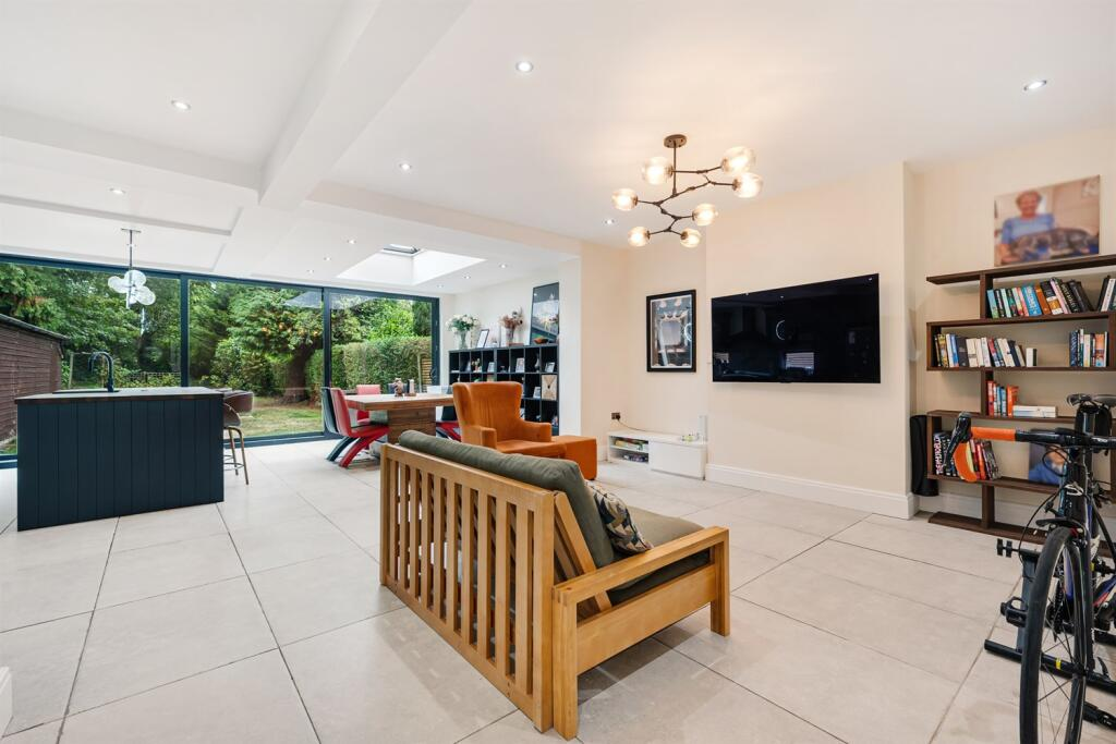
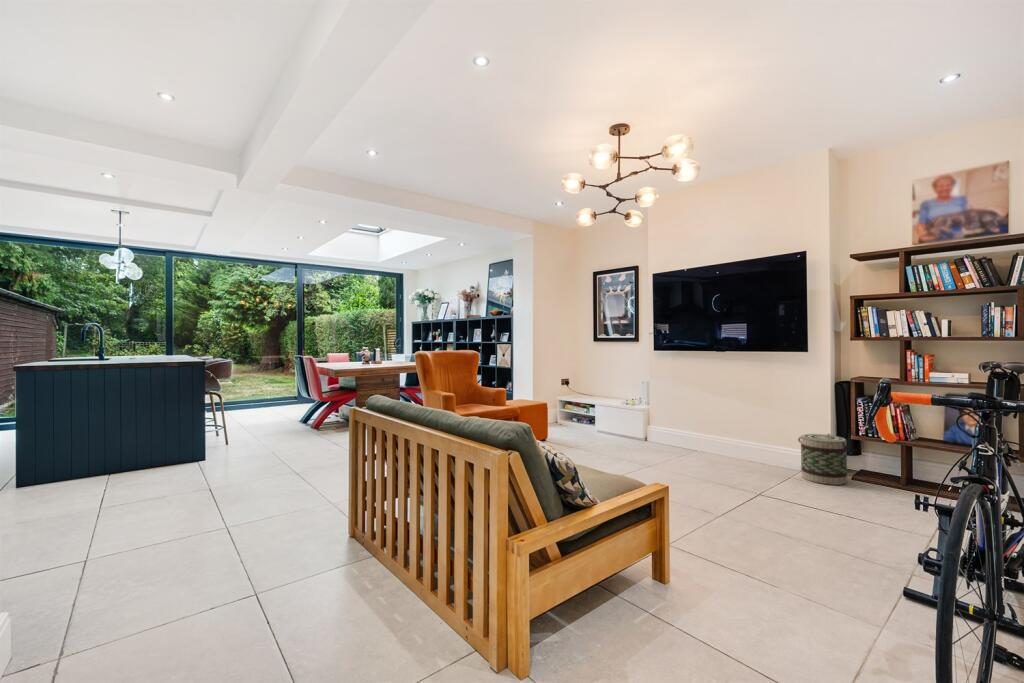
+ basket (823, 456)
